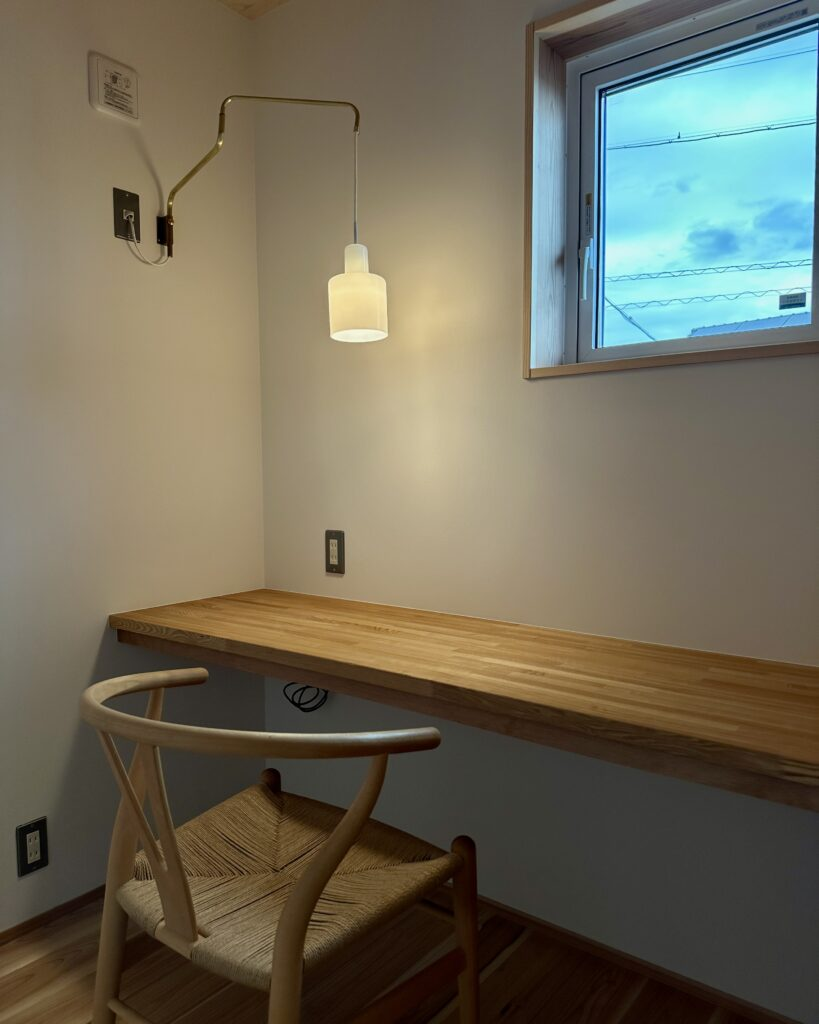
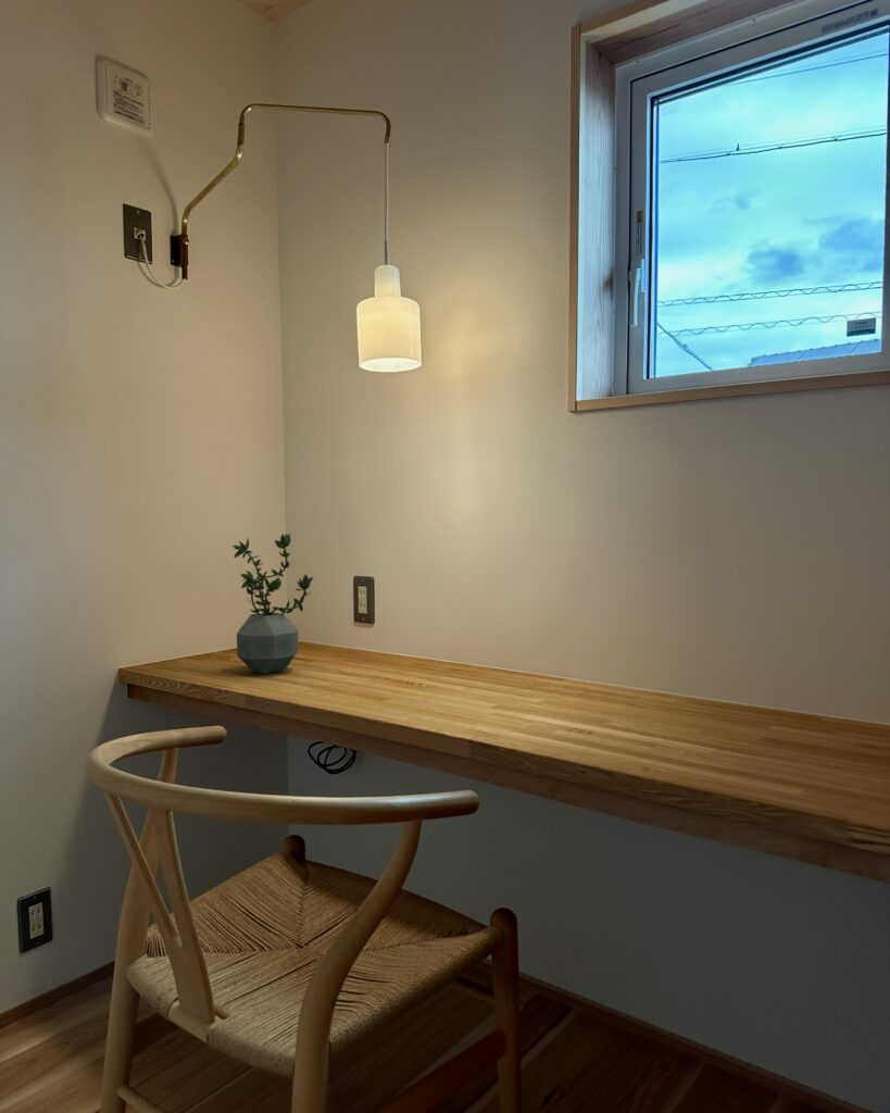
+ potted plant (269, 602)
